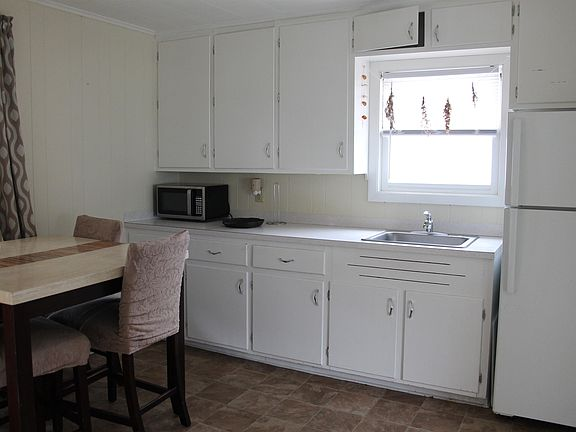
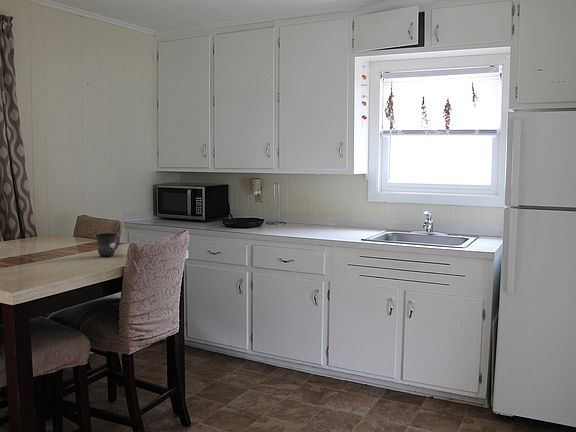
+ mug (109, 244)
